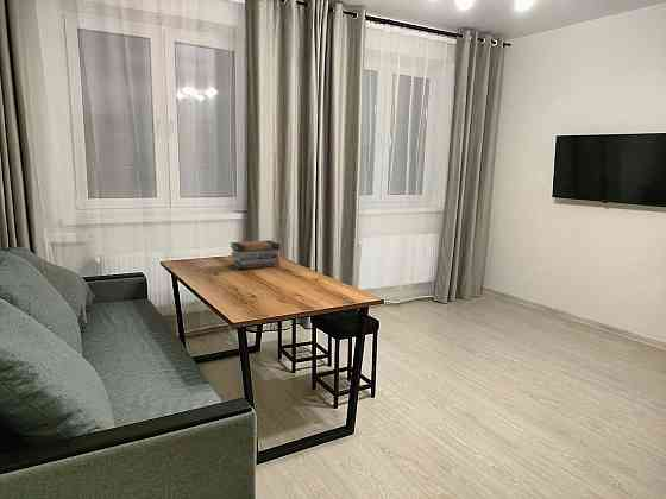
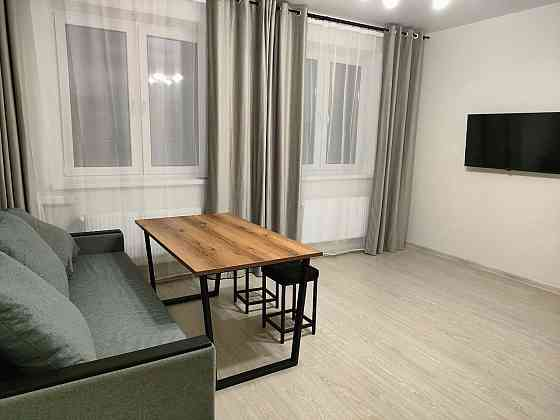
- book stack (255, 254)
